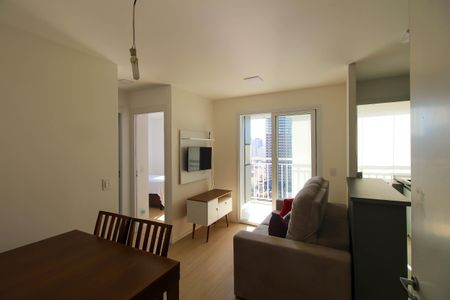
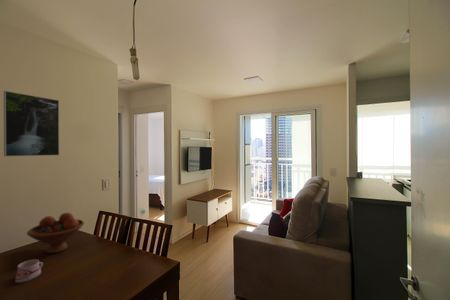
+ fruit bowl (57, 233)
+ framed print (33, 125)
+ mug (30, 269)
